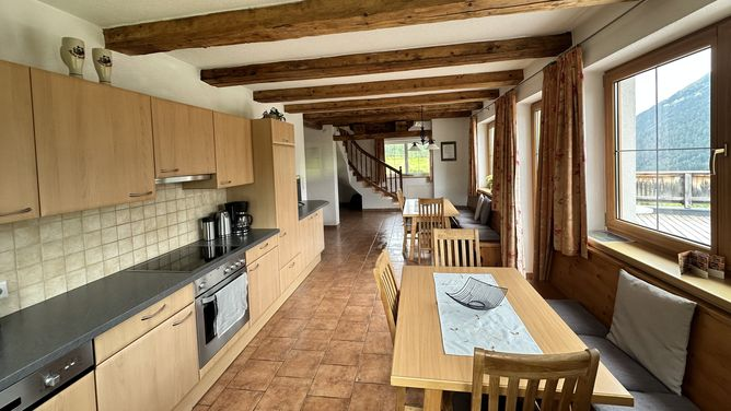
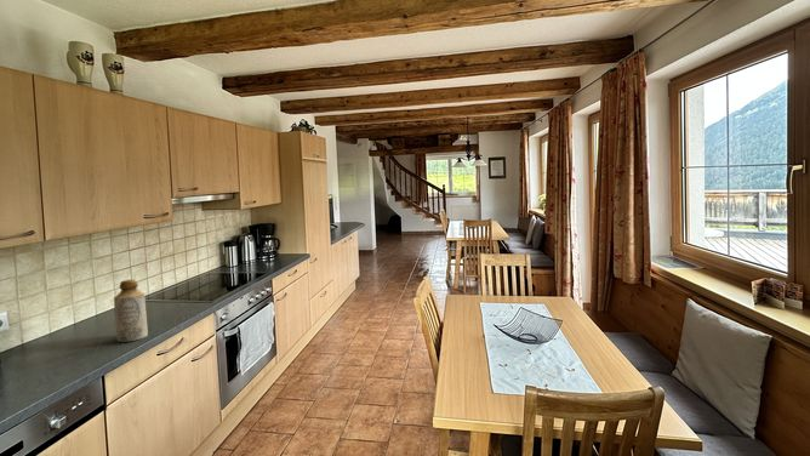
+ bottle (130, 308)
